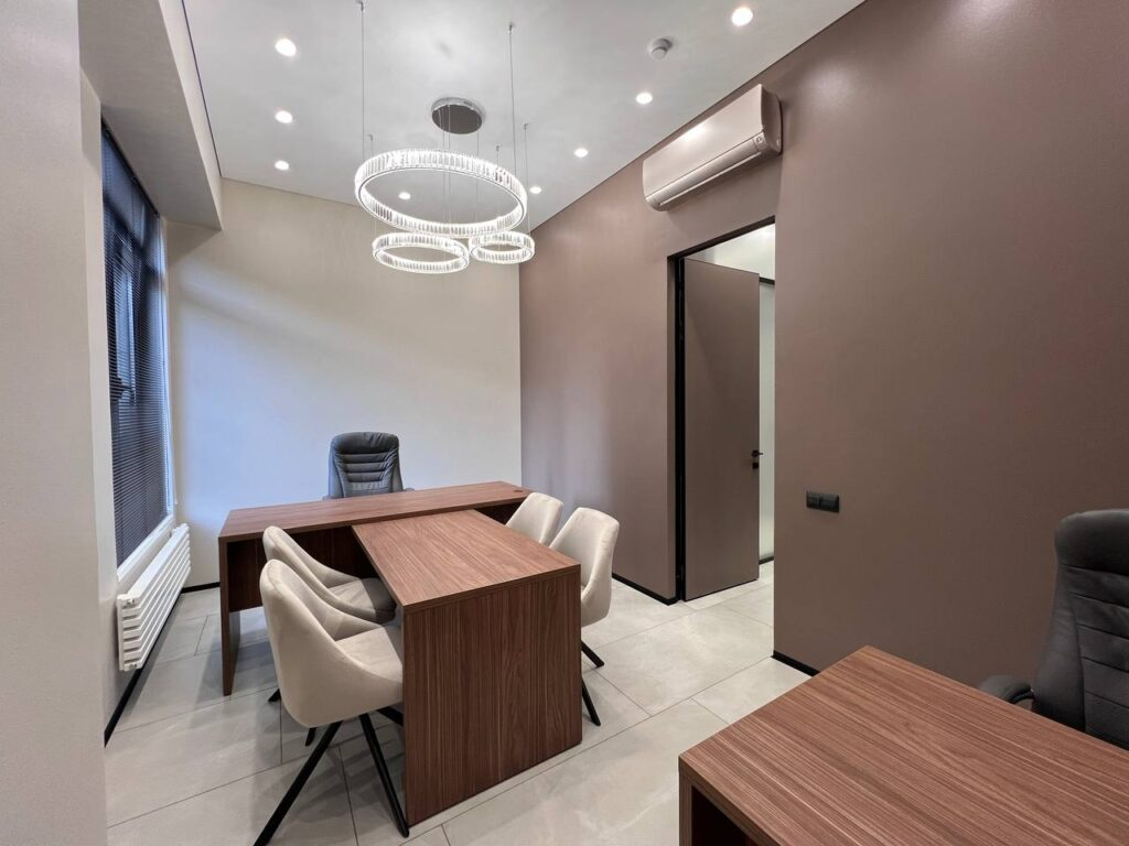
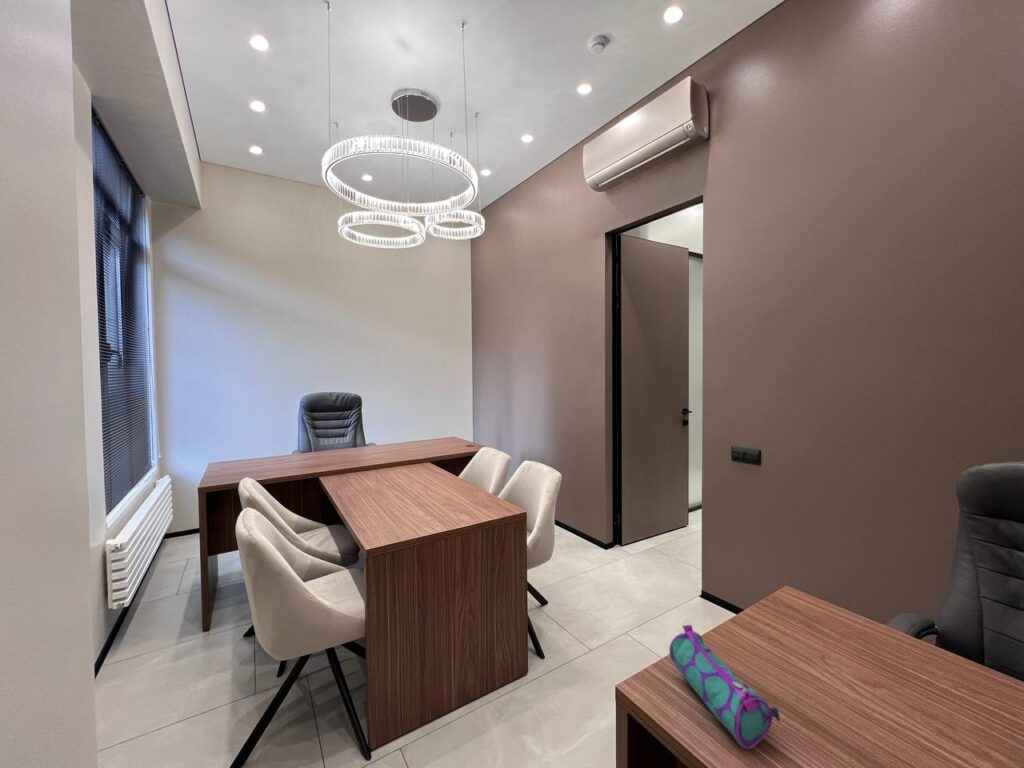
+ pencil case (716, 680)
